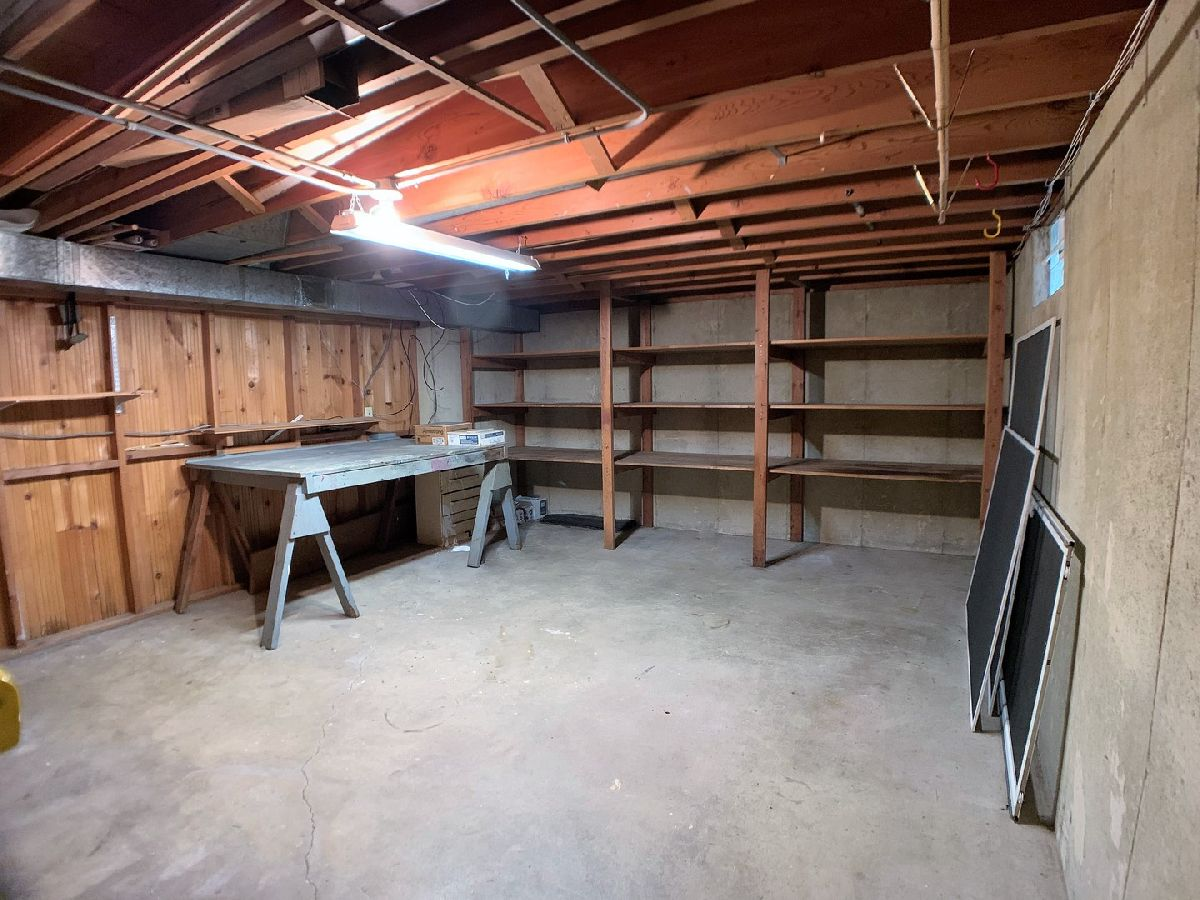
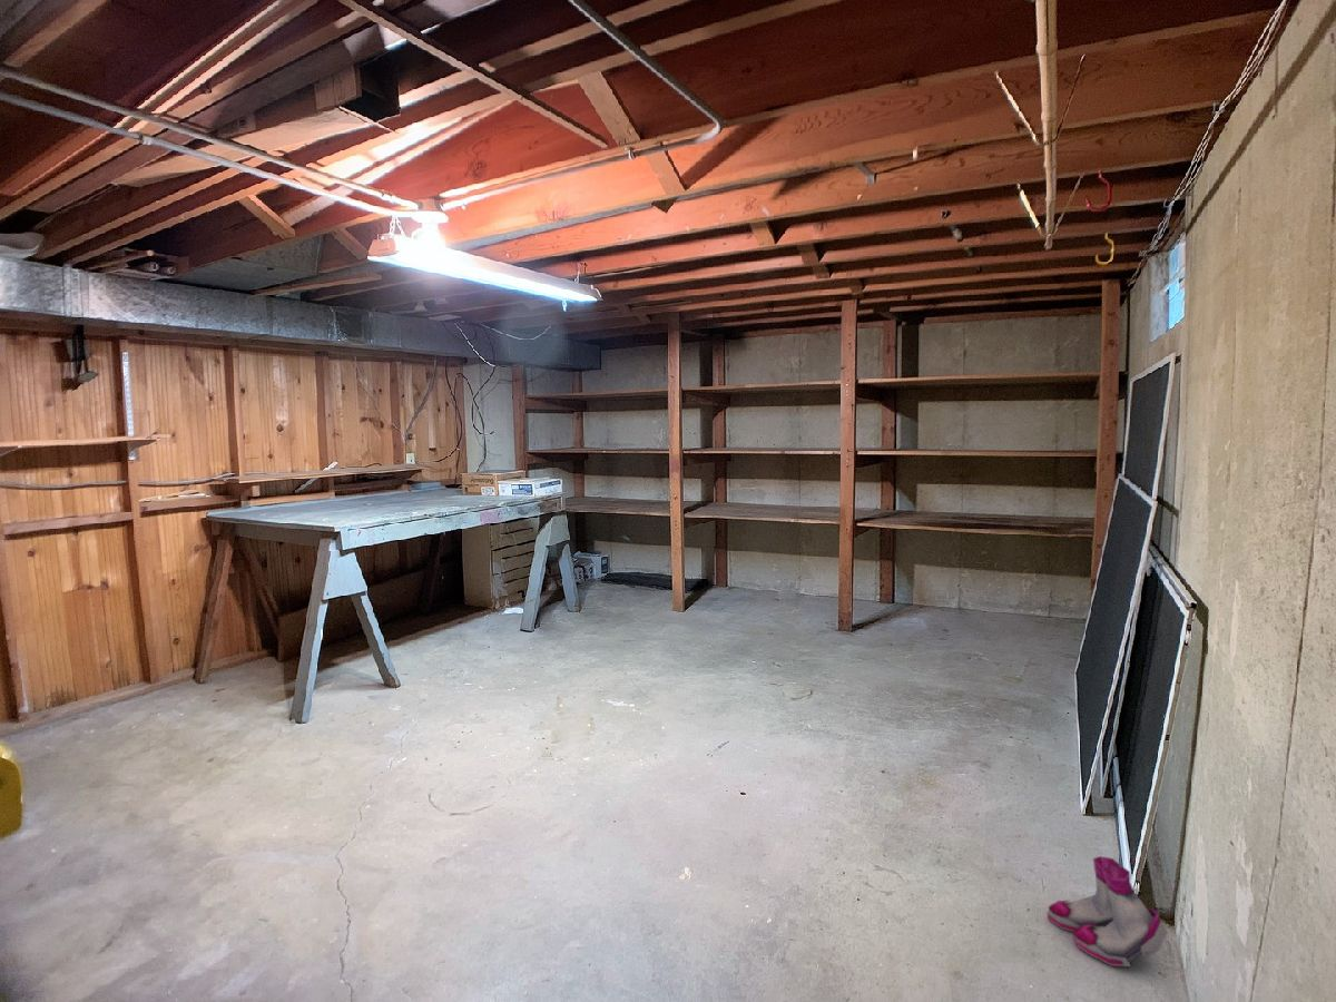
+ boots (1104, 901)
